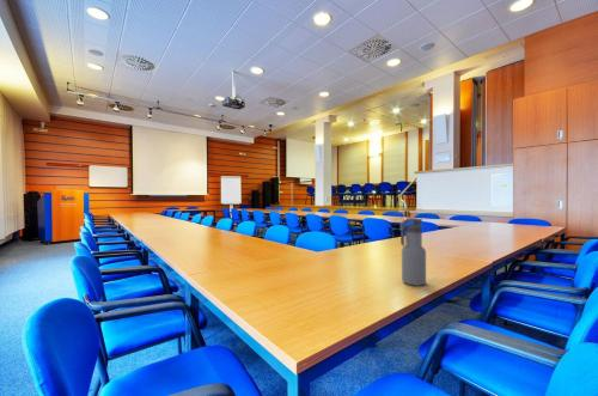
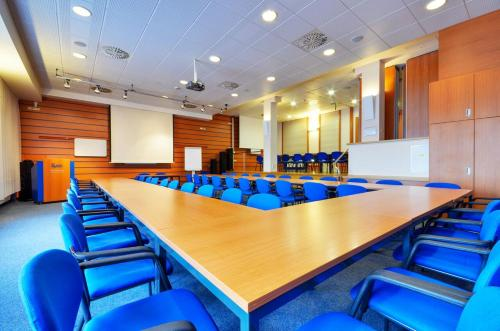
- water bottle (413, 250)
